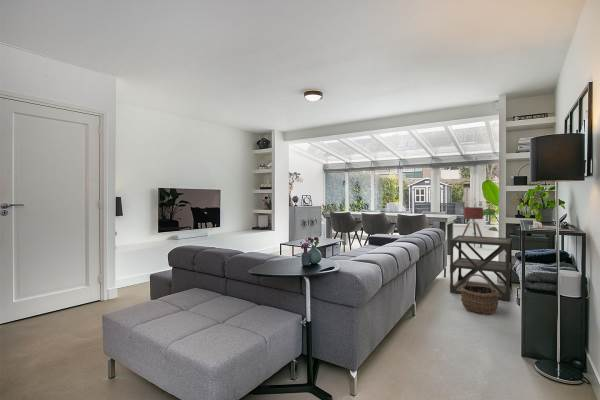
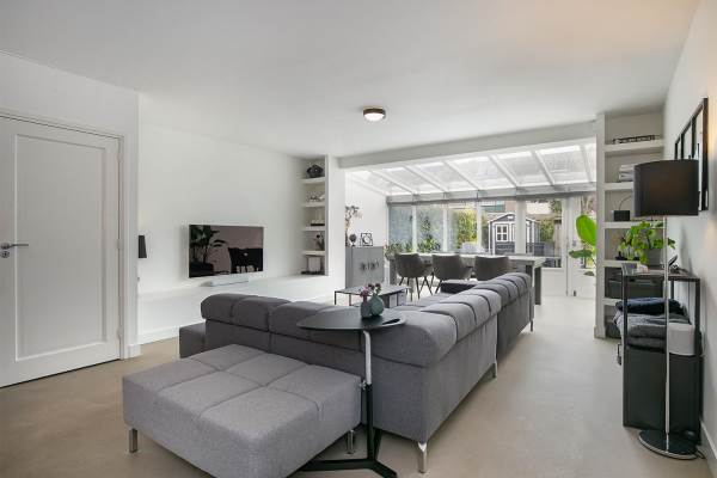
- wicker basket (479, 292)
- side table (481, 264)
- table lamp (482, 218)
